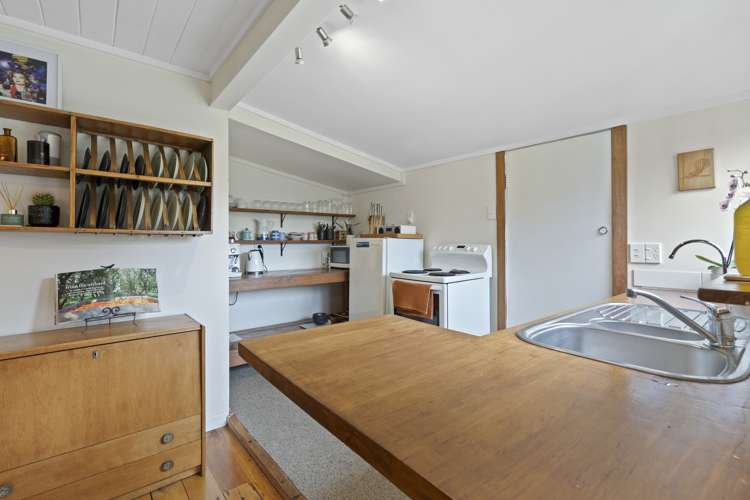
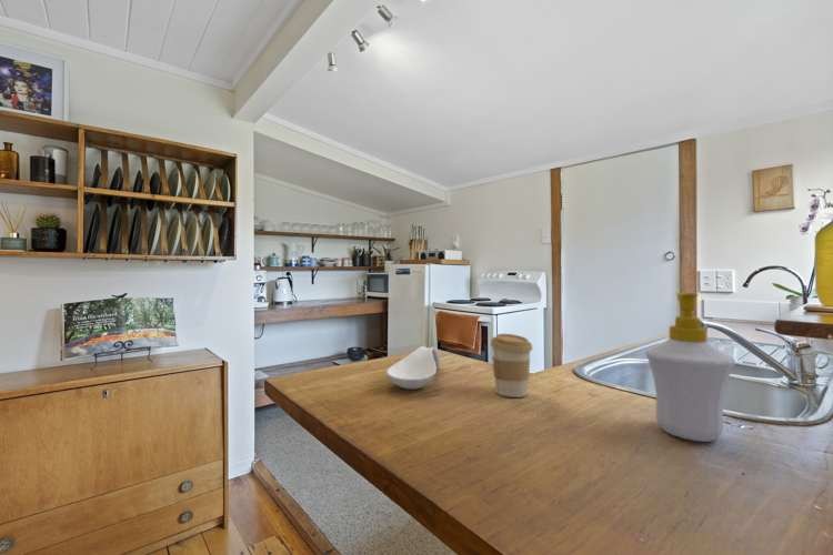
+ spoon rest (419, 364)
+ soap bottle (688, 362)
+ coffee cup (511, 363)
